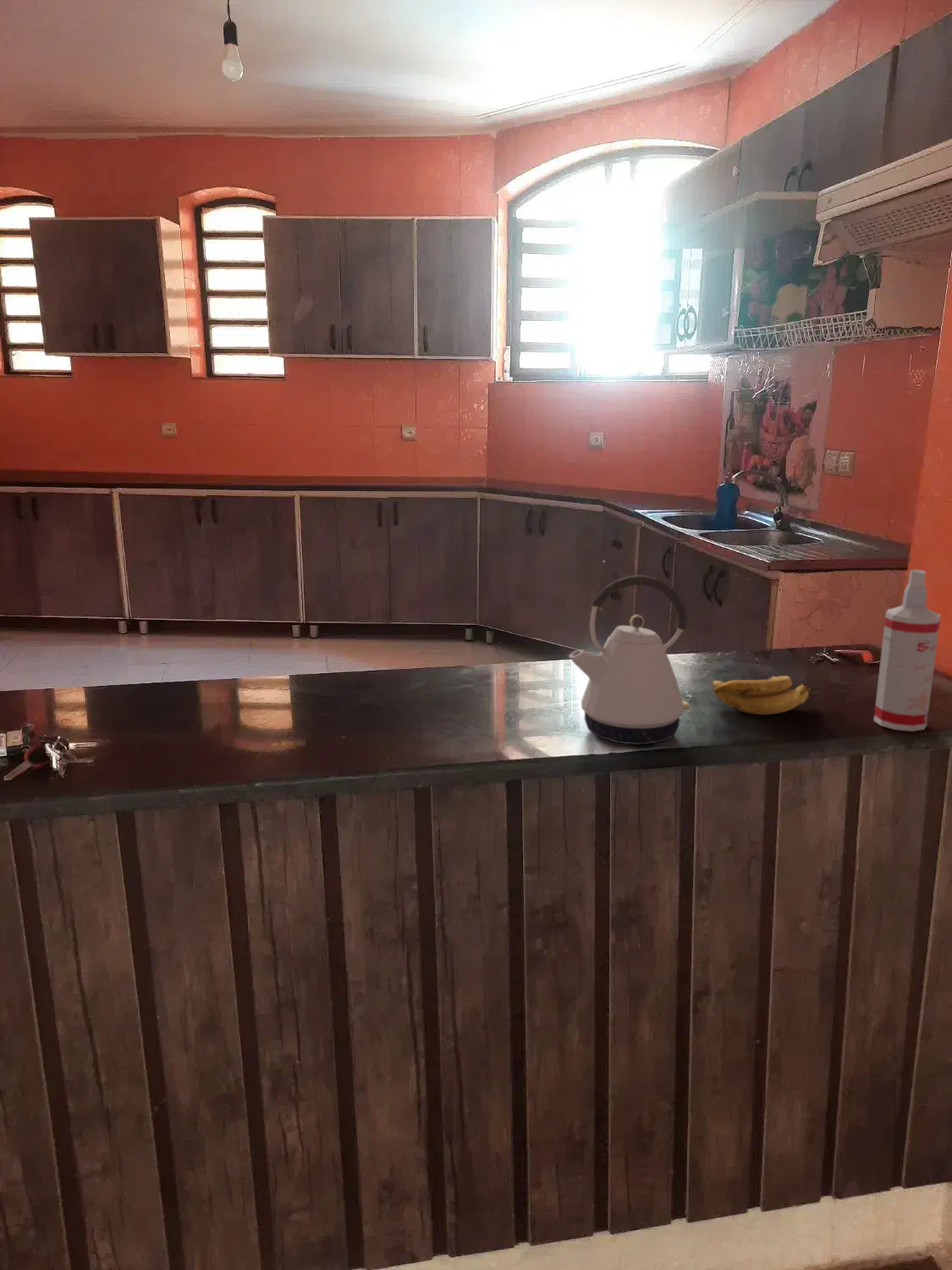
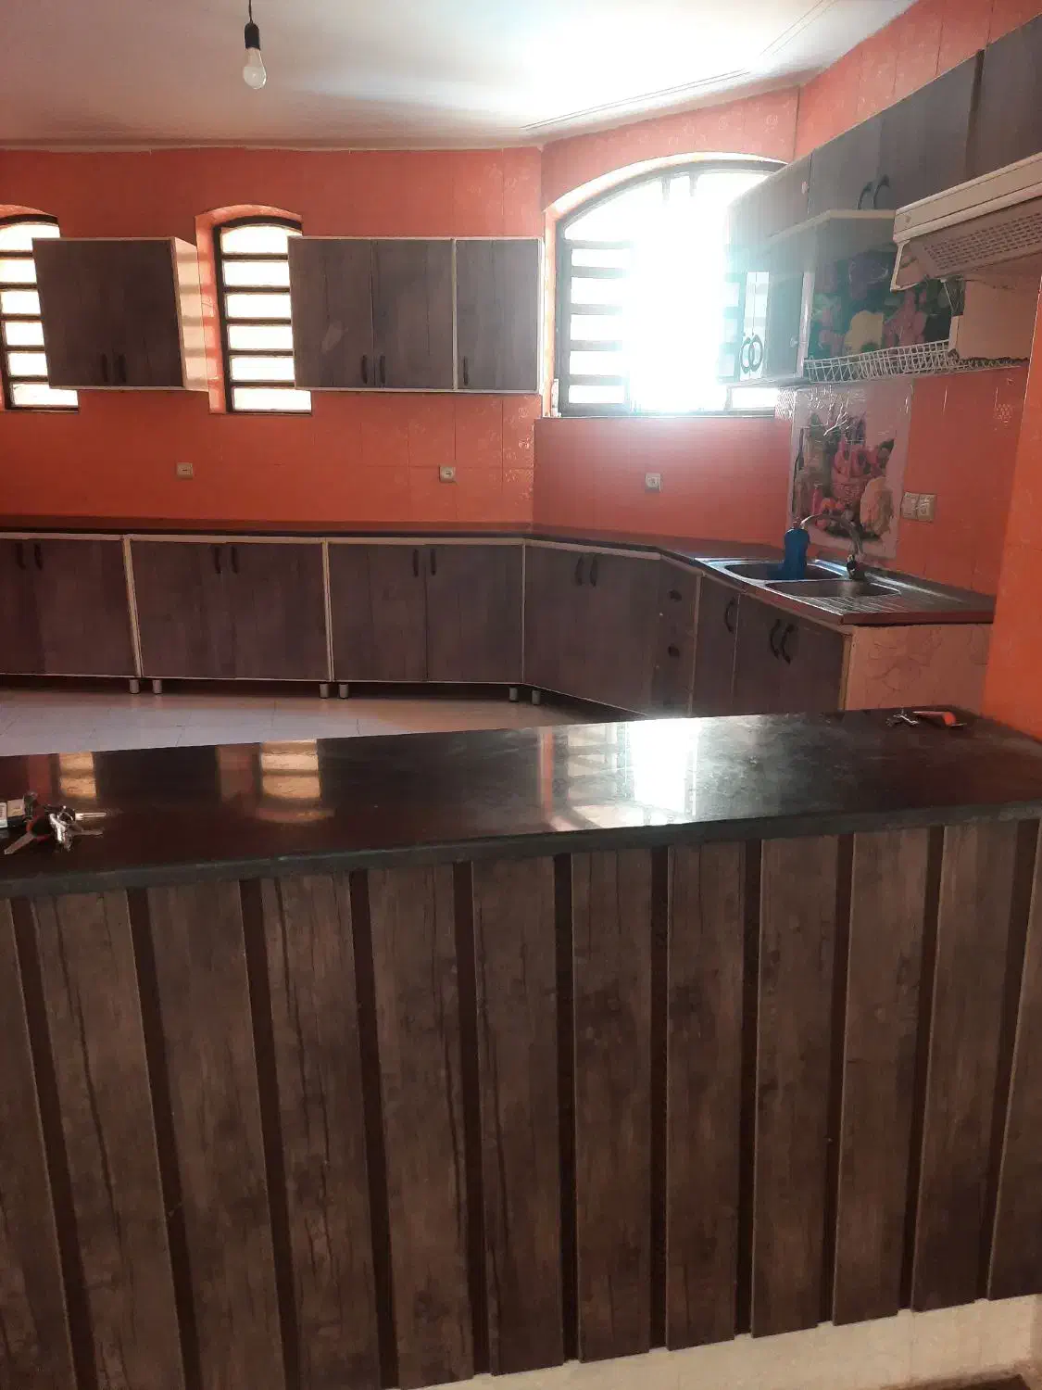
- spray bottle (909, 648)
- kettle (630, 655)
- banana (760, 687)
